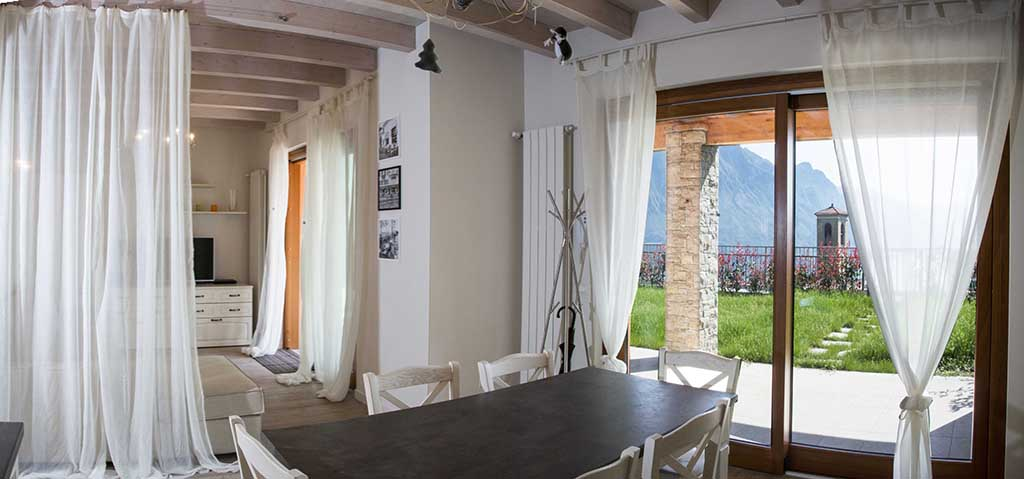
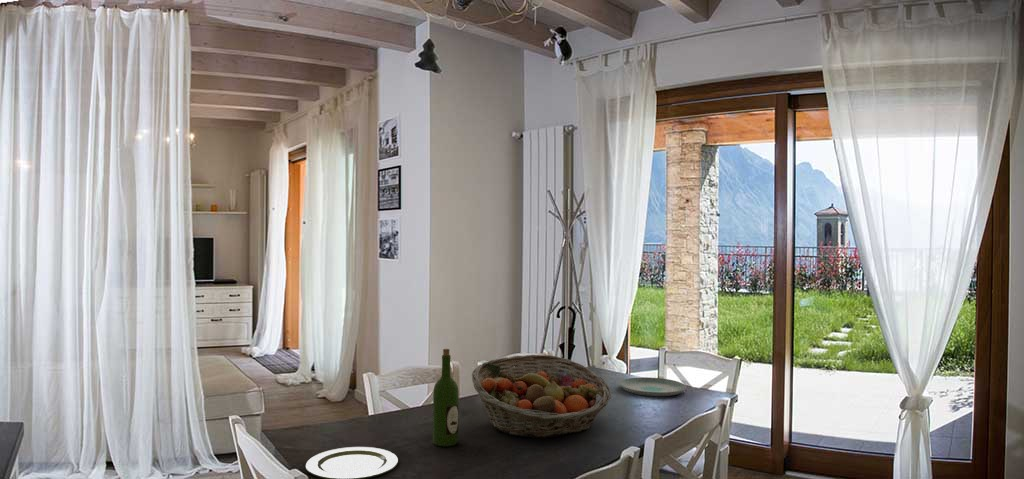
+ plate (652, 387)
+ fruit basket (540, 394)
+ plate (352, 462)
+ wine bottle (445, 396)
